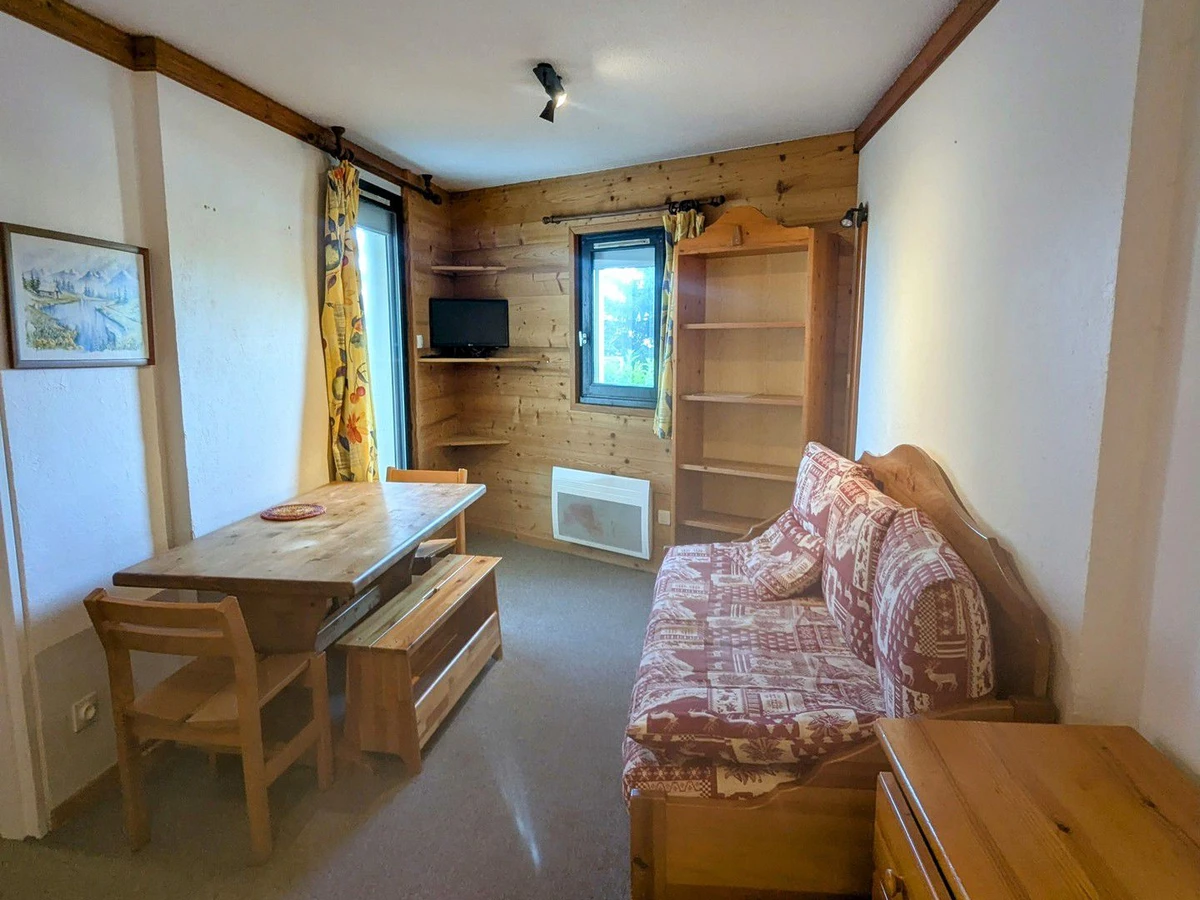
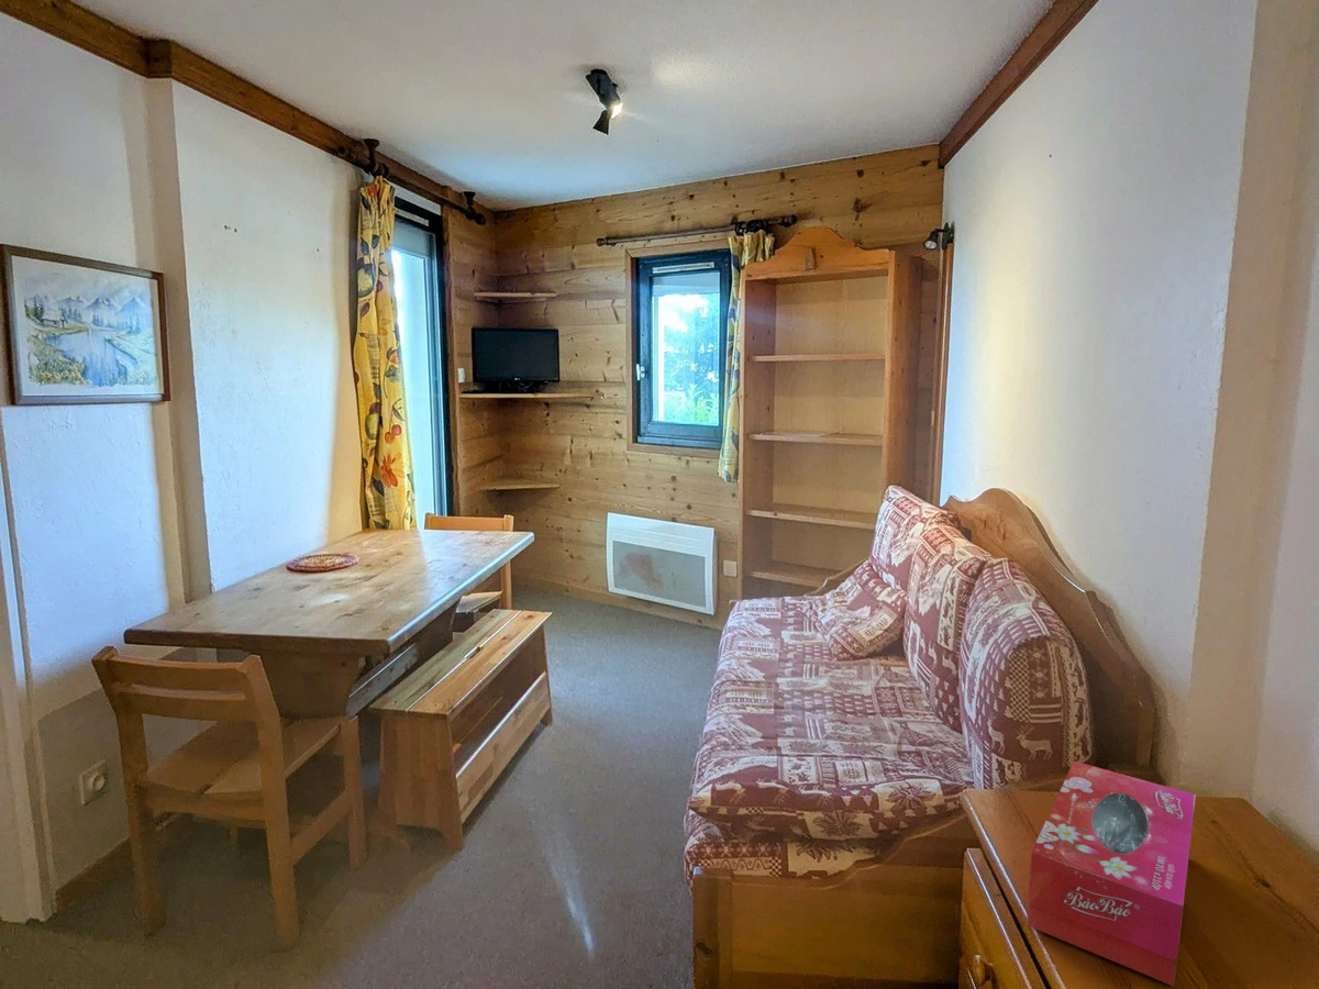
+ tissue box (1116, 855)
